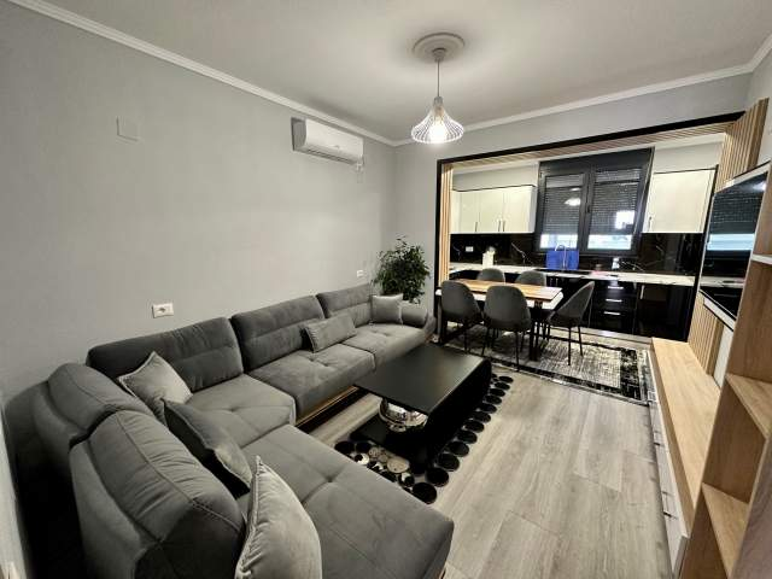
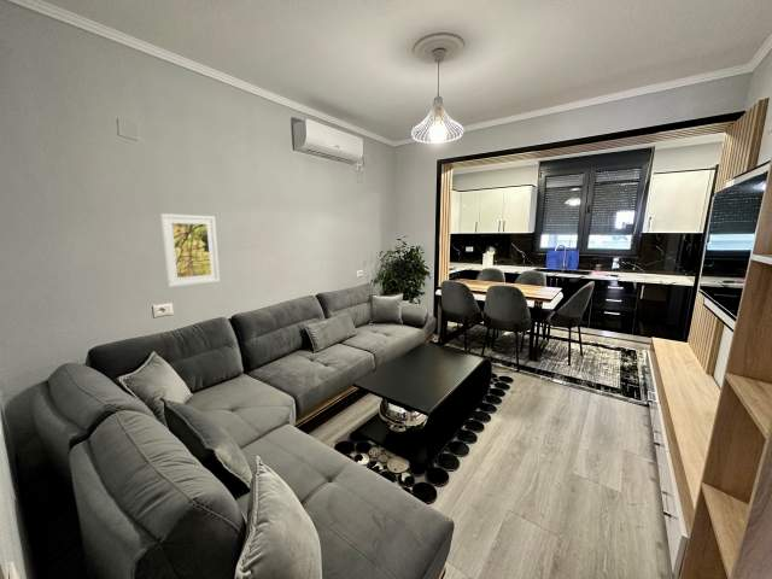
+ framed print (192, 250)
